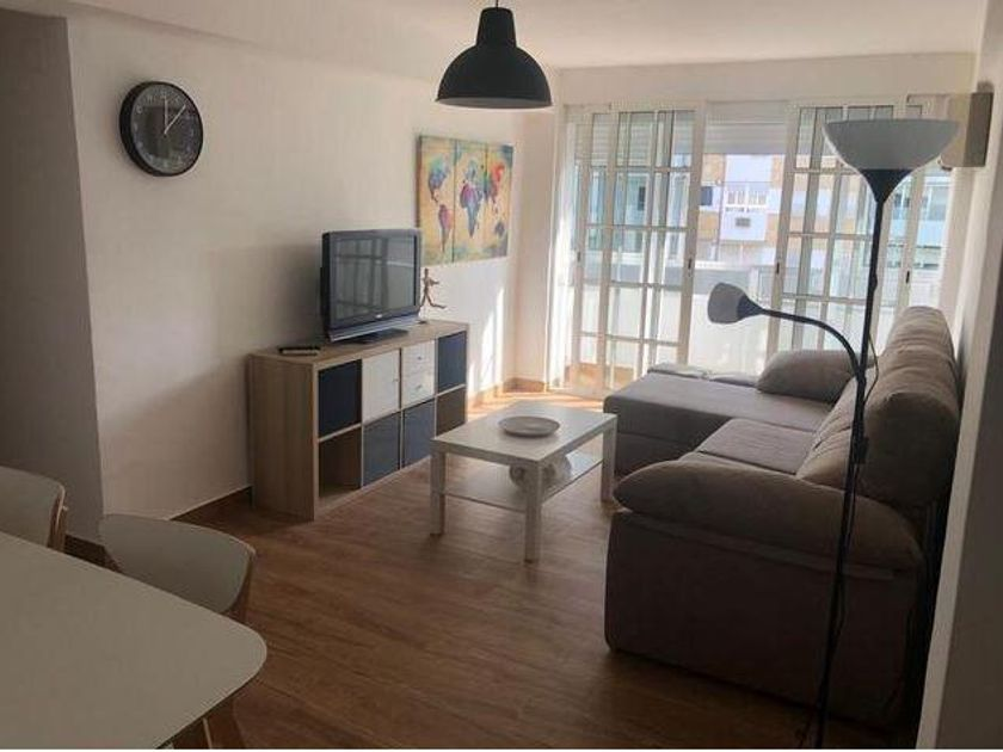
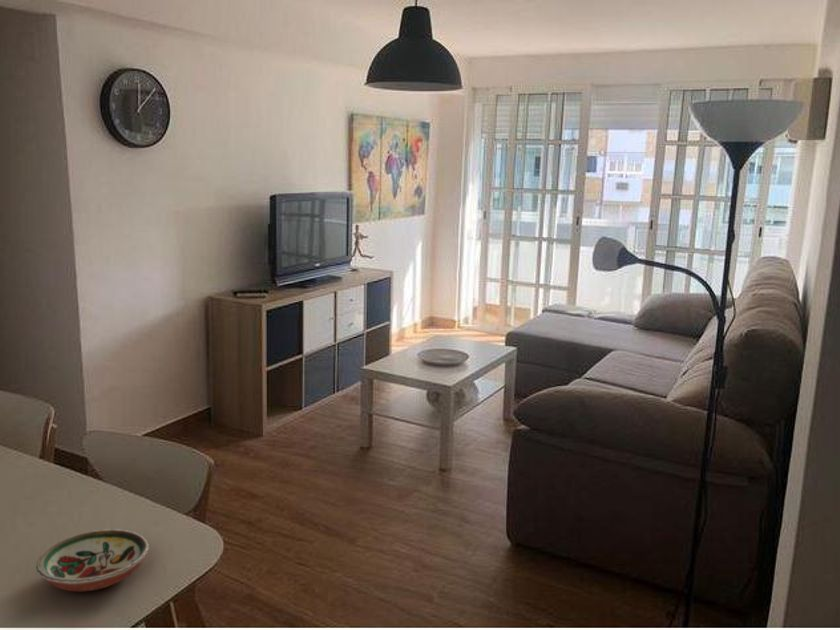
+ decorative bowl (94, 564)
